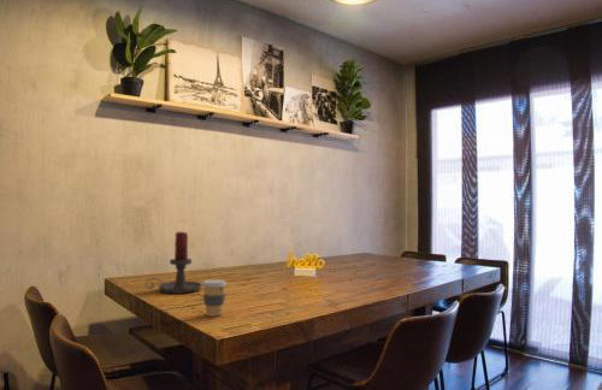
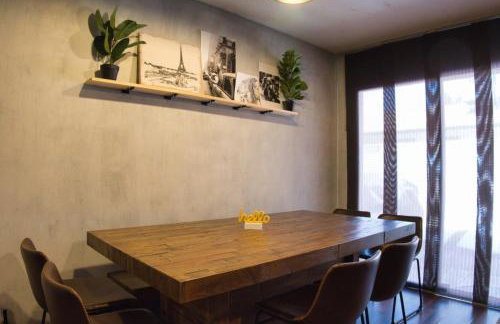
- candle holder (175, 260)
- coffee cup (213, 297)
